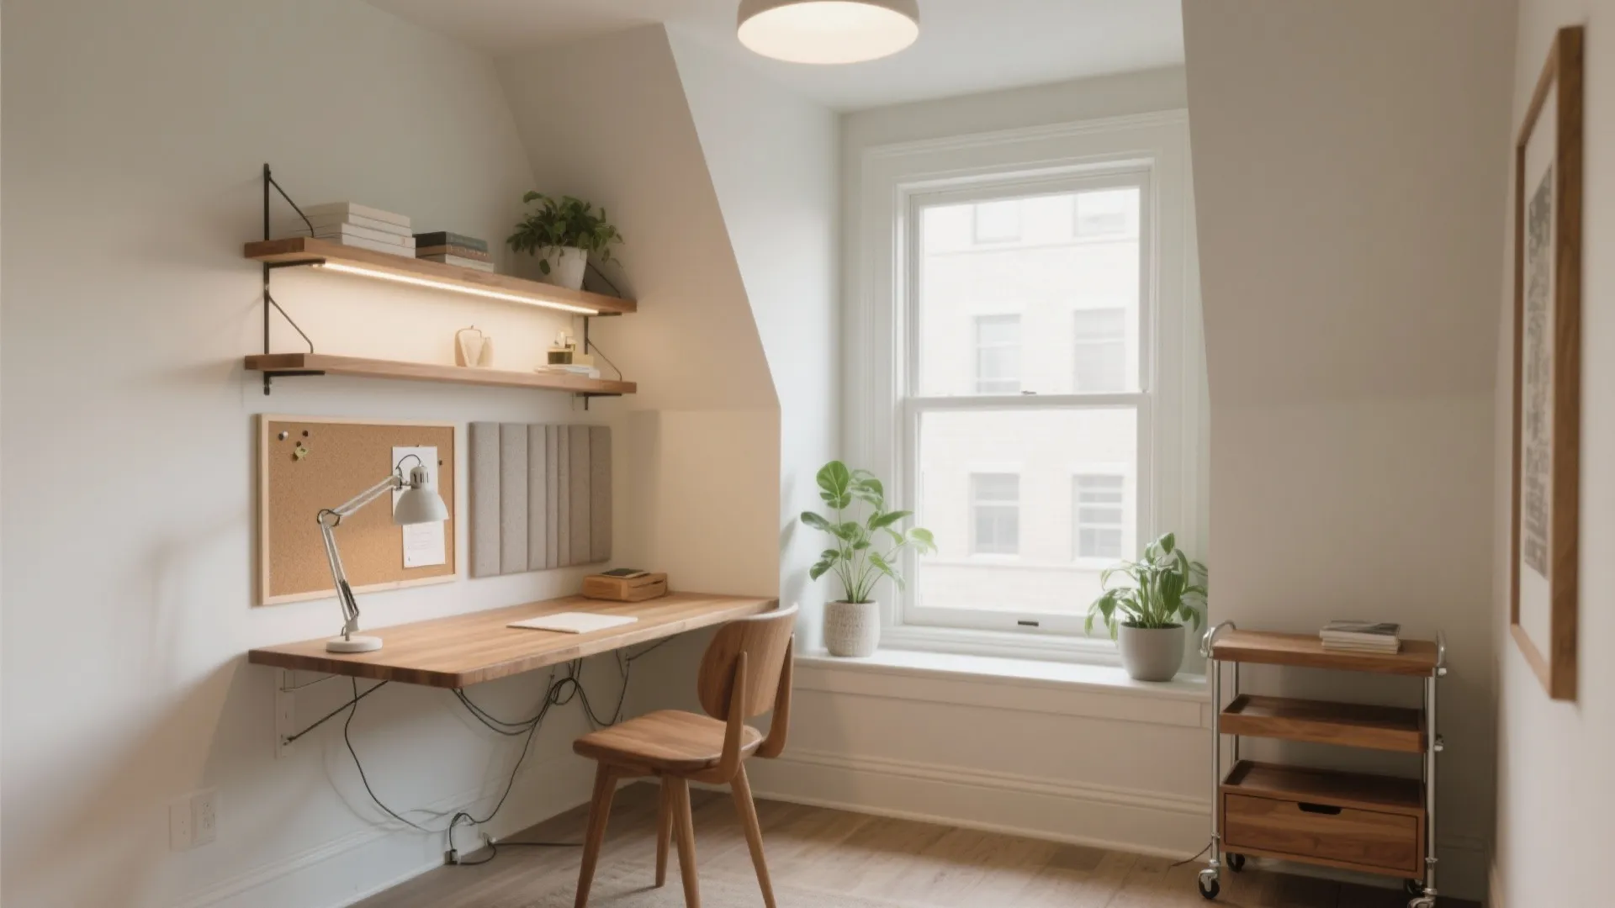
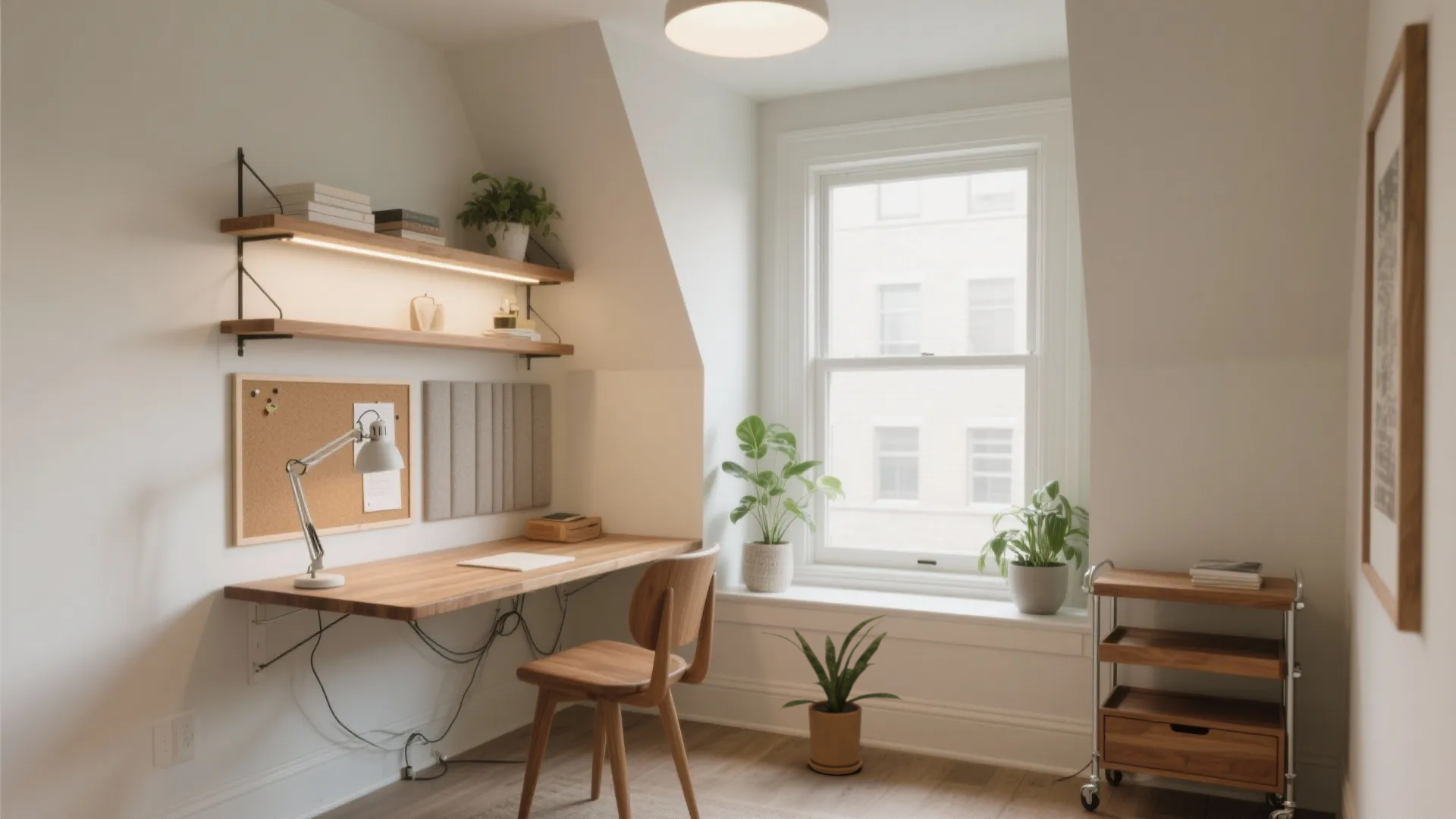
+ house plant (835, 688)
